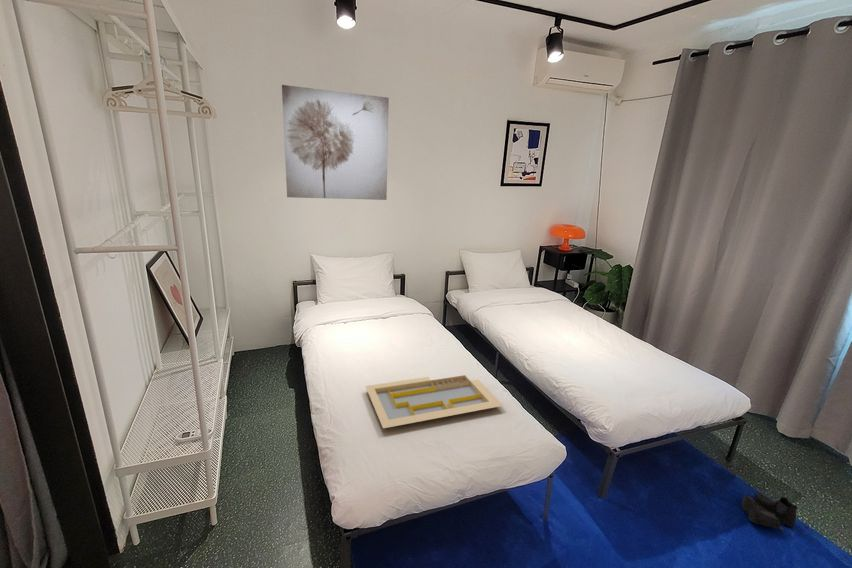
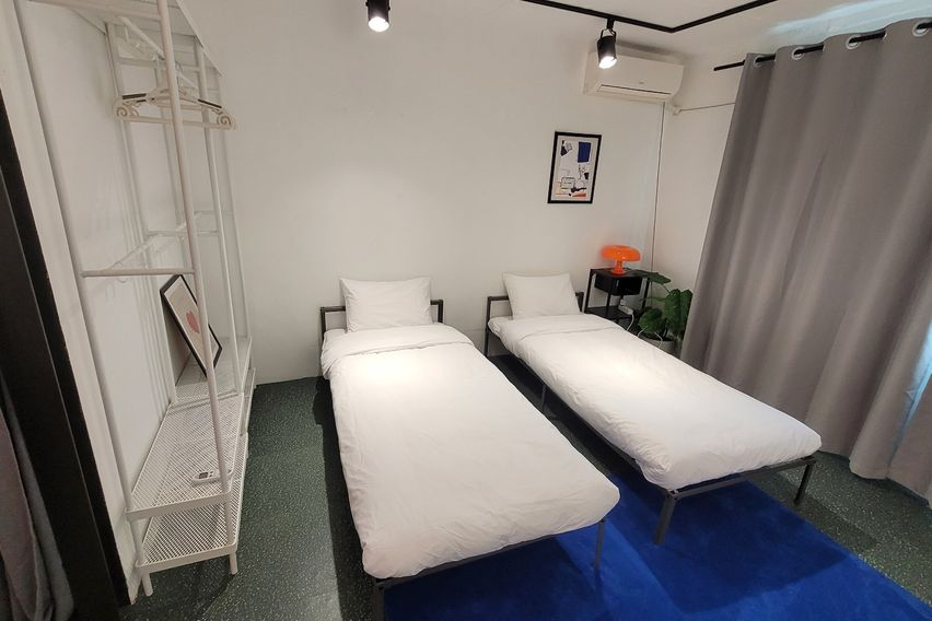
- serving tray (432, 397)
- wall art (338, 147)
- boots (765, 506)
